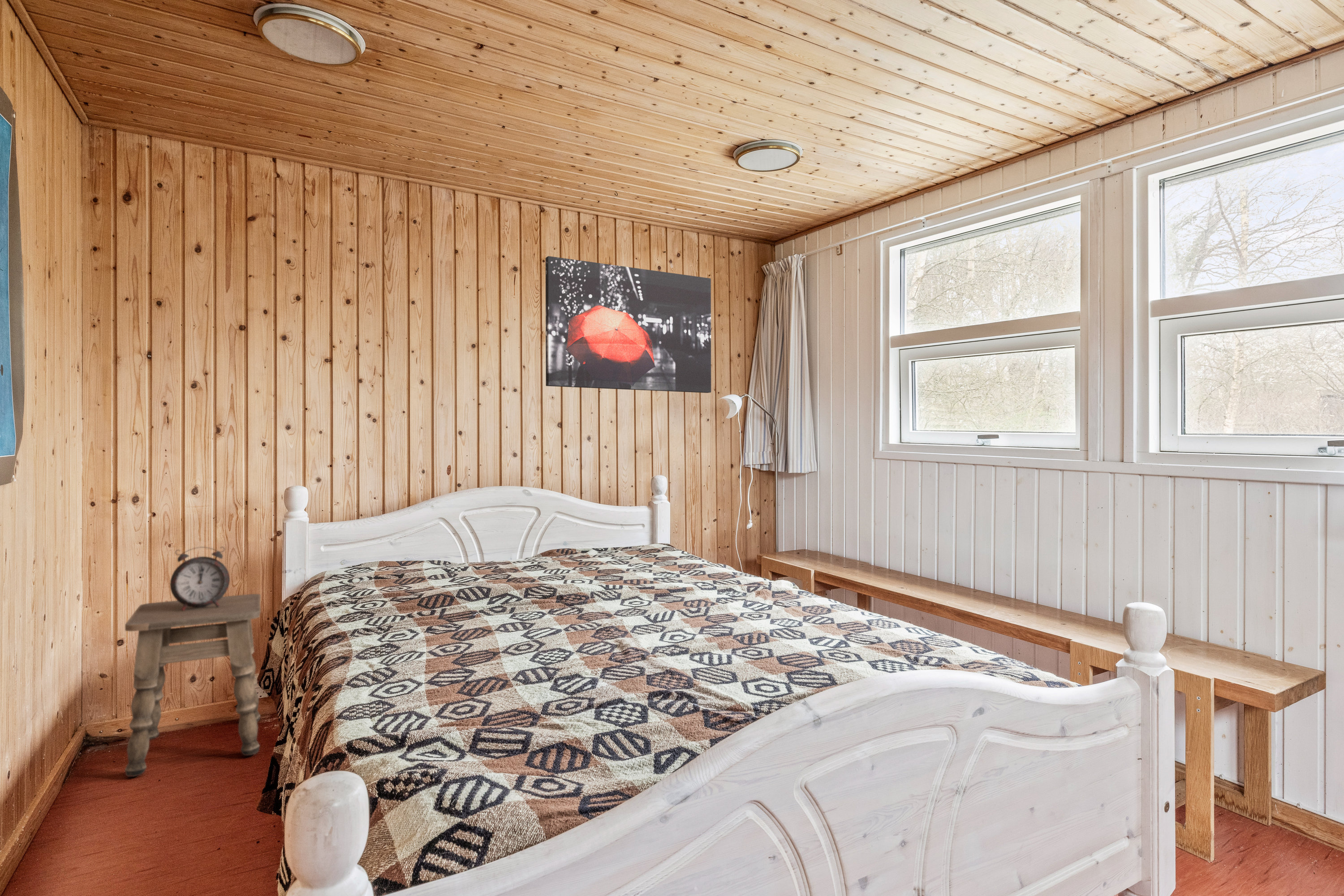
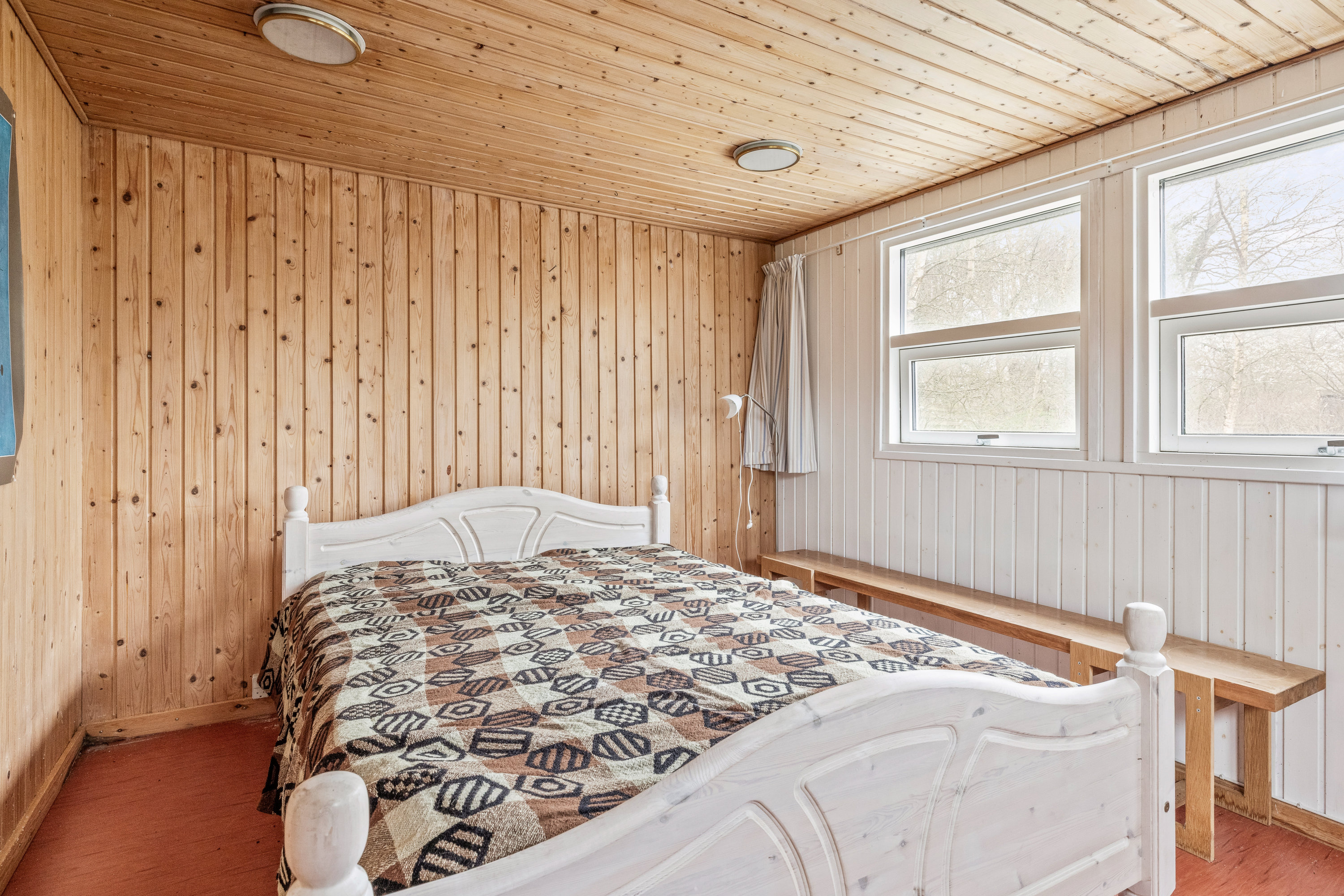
- wall art (633, 329)
- alarm clock (200, 577)
- side table (198, 659)
